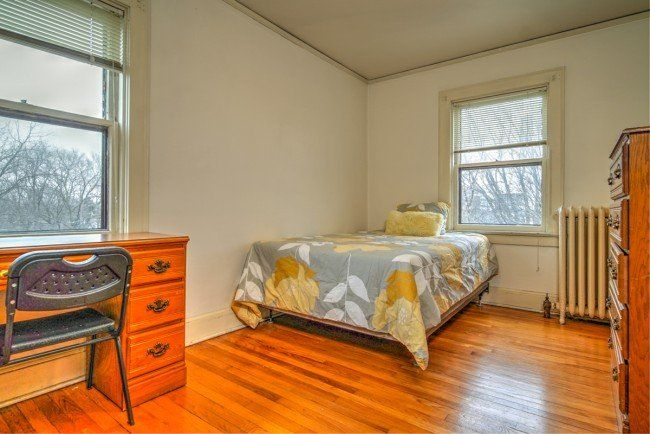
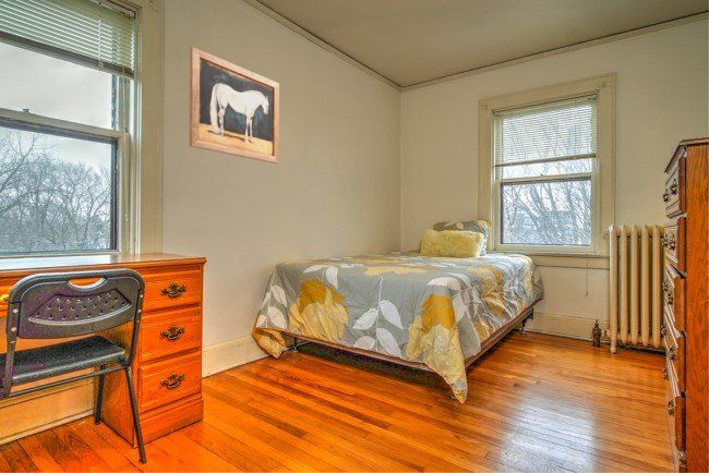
+ wall art (239, 111)
